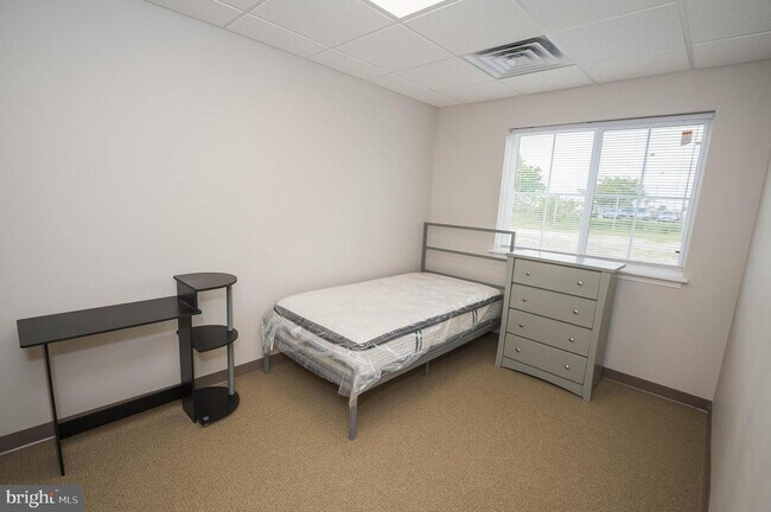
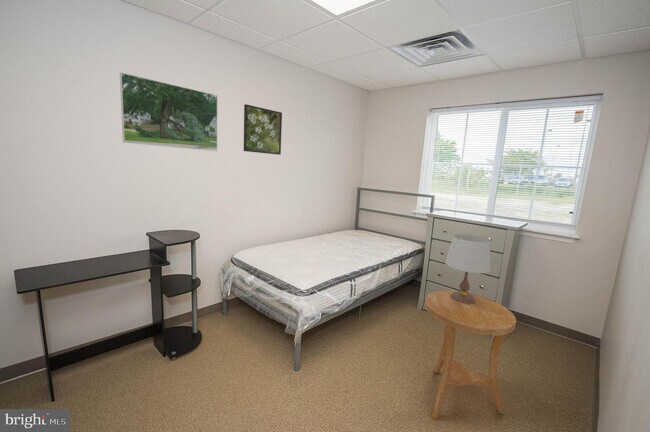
+ table lamp (467, 268)
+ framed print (263, 131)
+ side table (453, 352)
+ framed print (174, 116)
